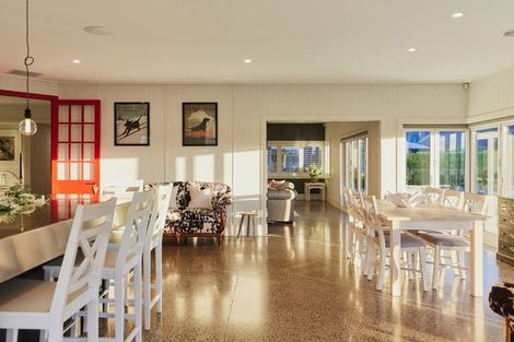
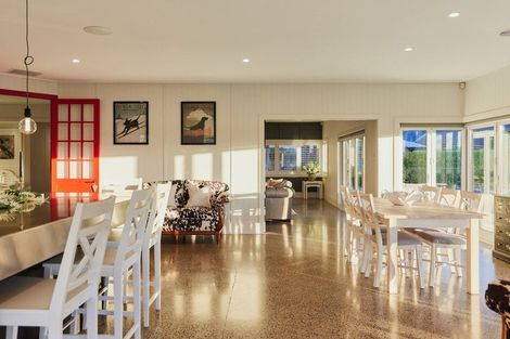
- stool (247, 225)
